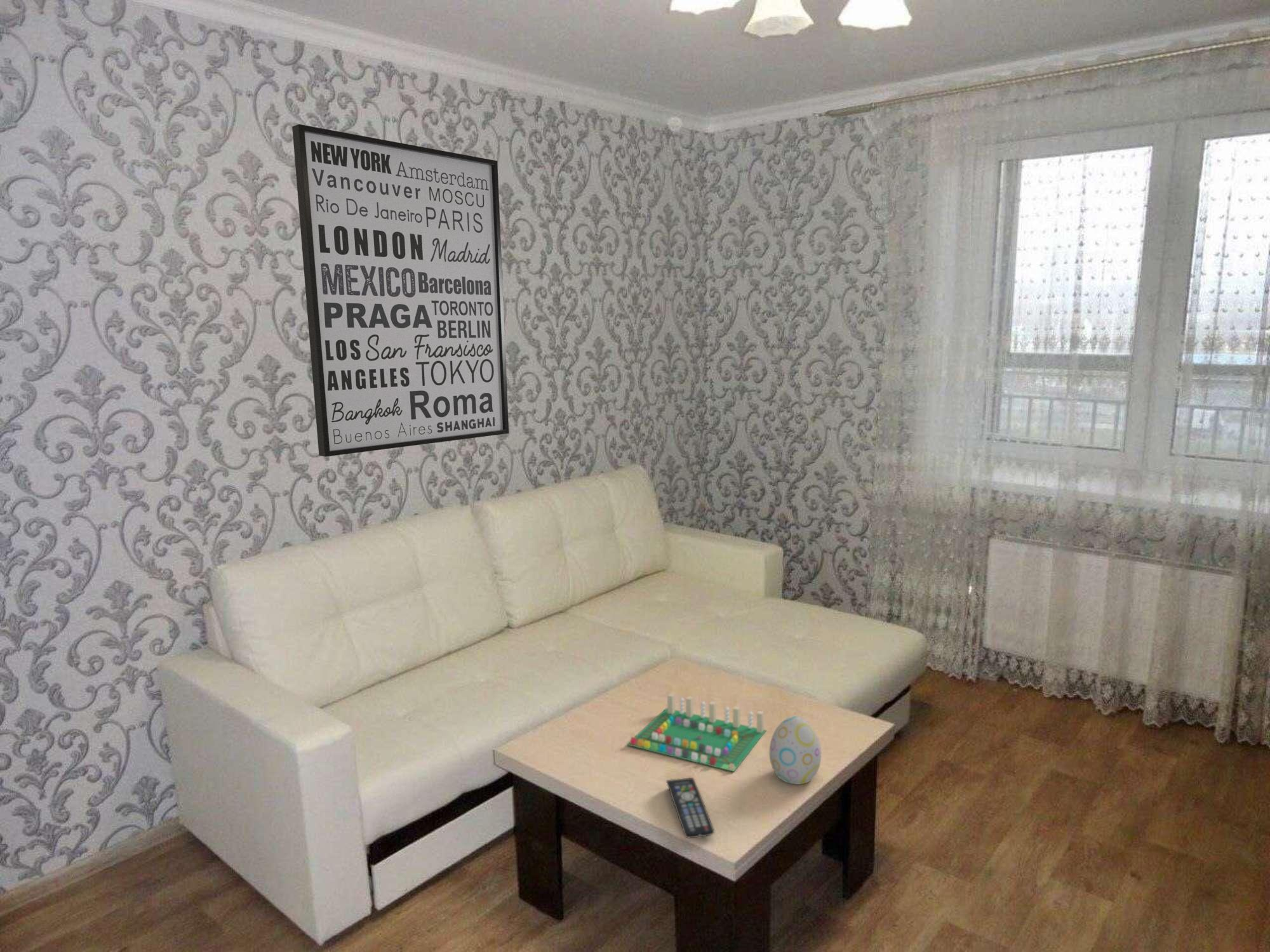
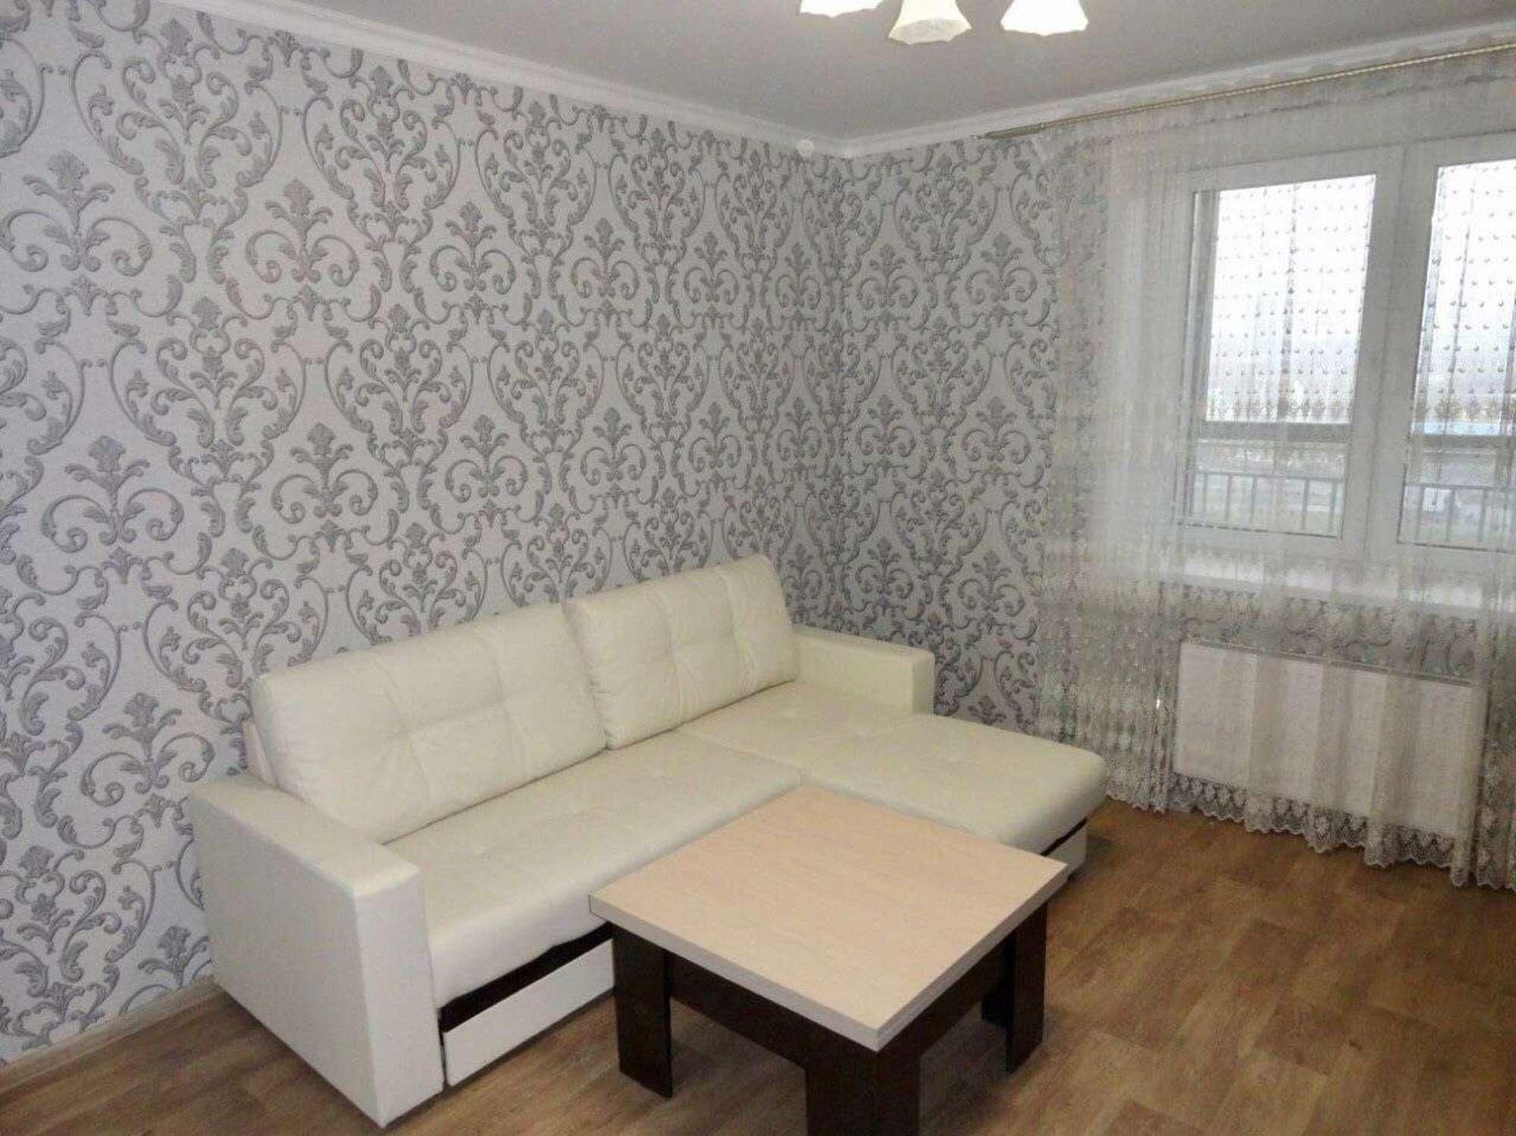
- board game (697, 728)
- decorative egg (795, 746)
- remote control (688, 805)
- wall art (413, 298)
